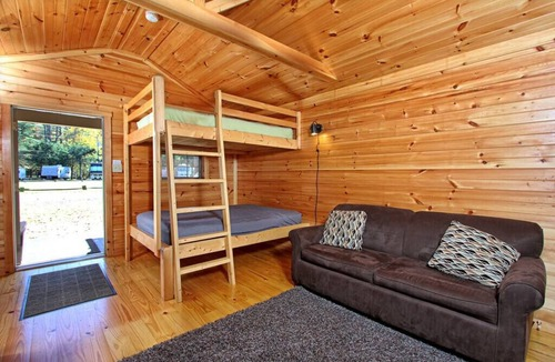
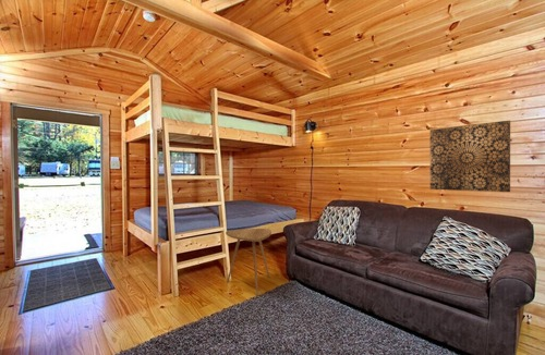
+ wall art (467, 158)
+ side table (254, 259)
